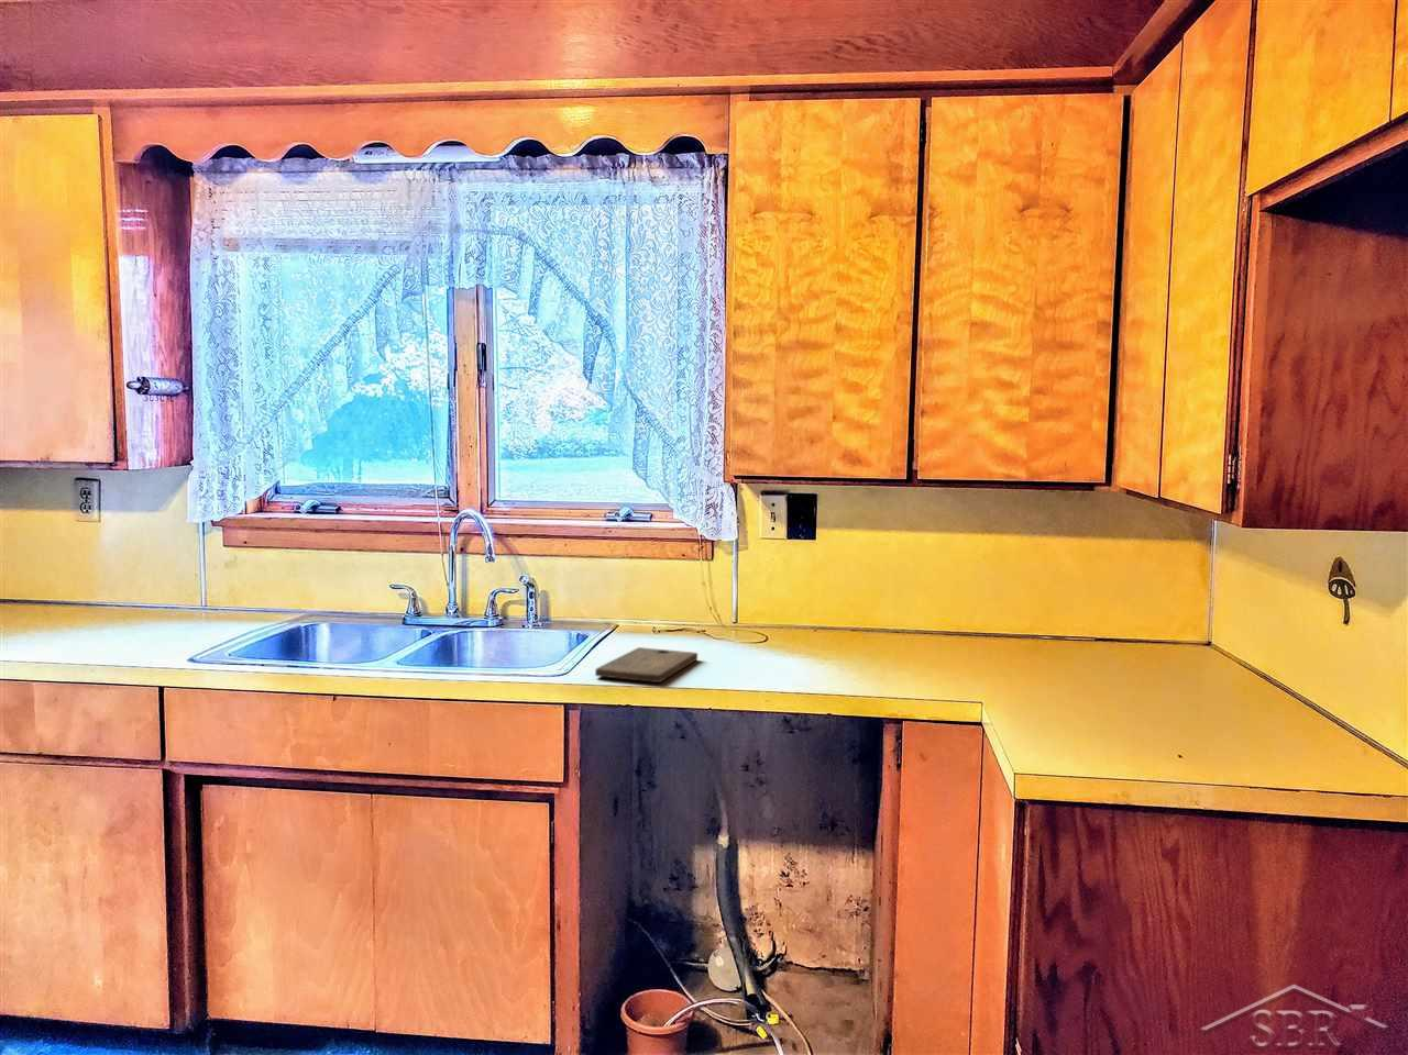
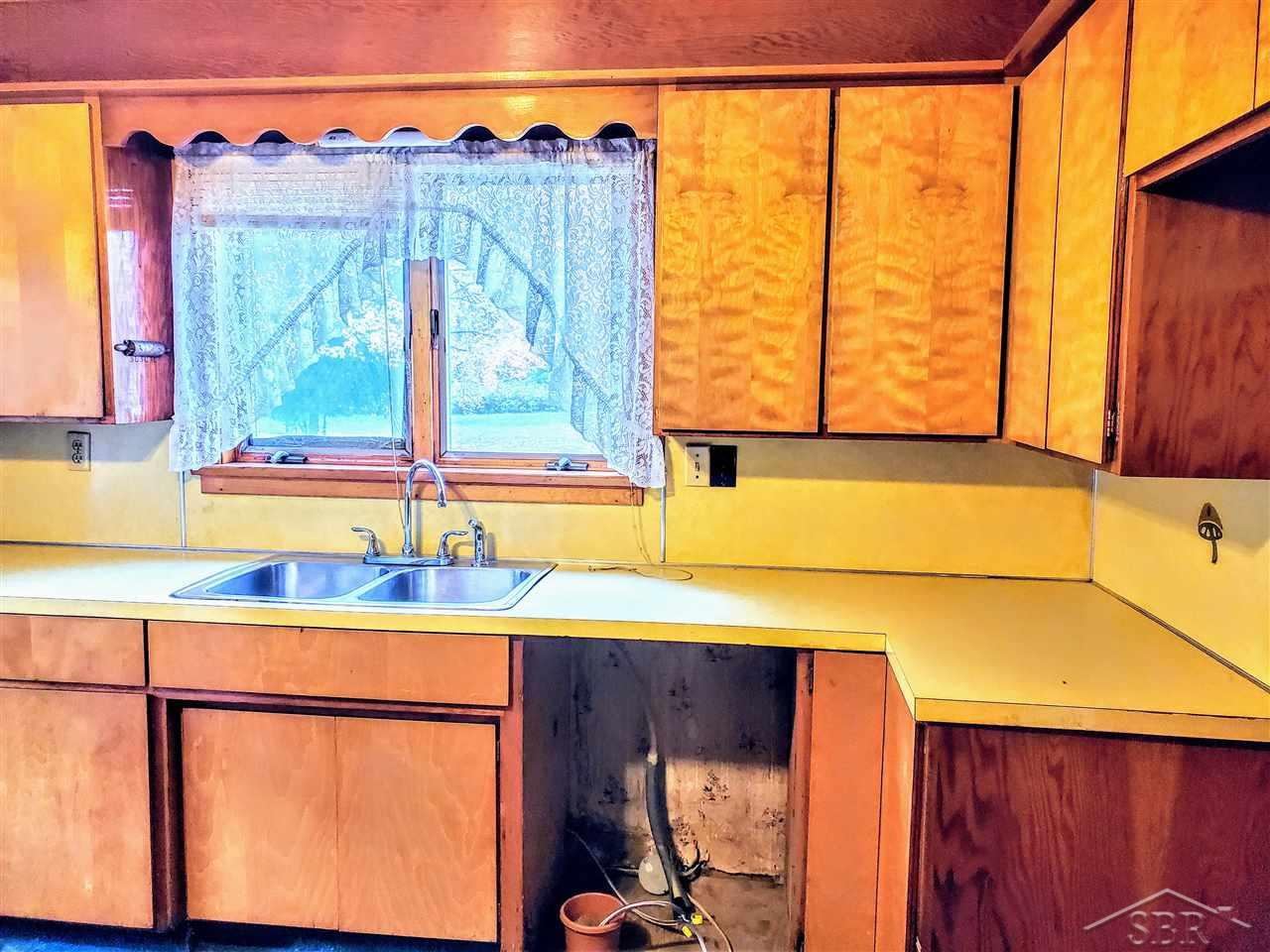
- cutting board (647, 664)
